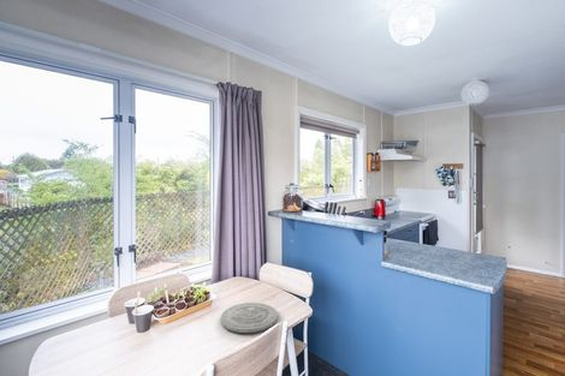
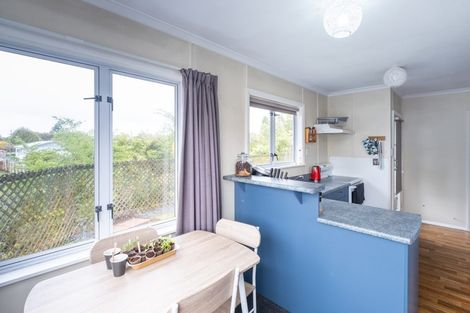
- plate (249, 316)
